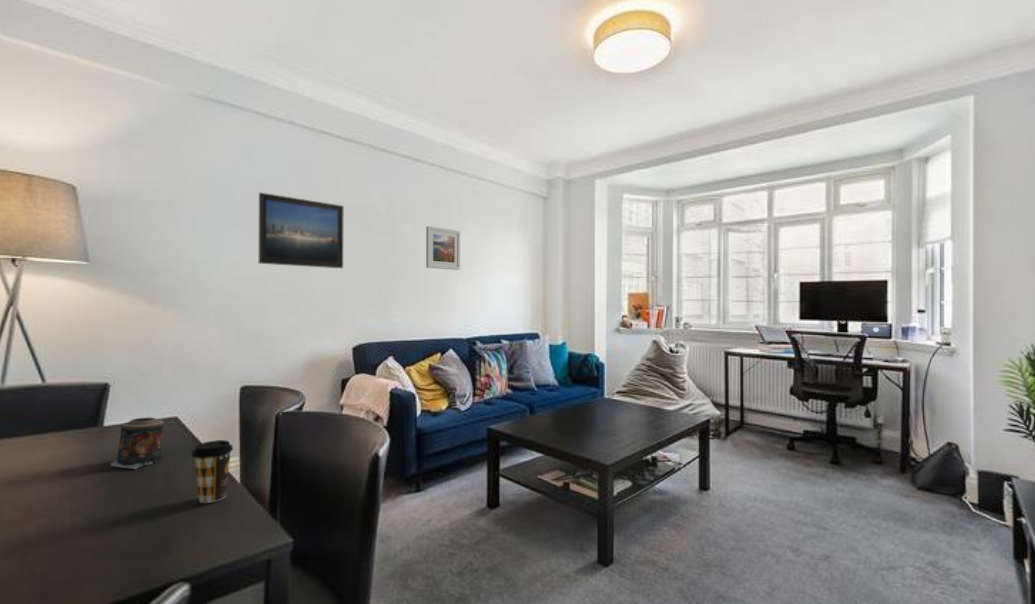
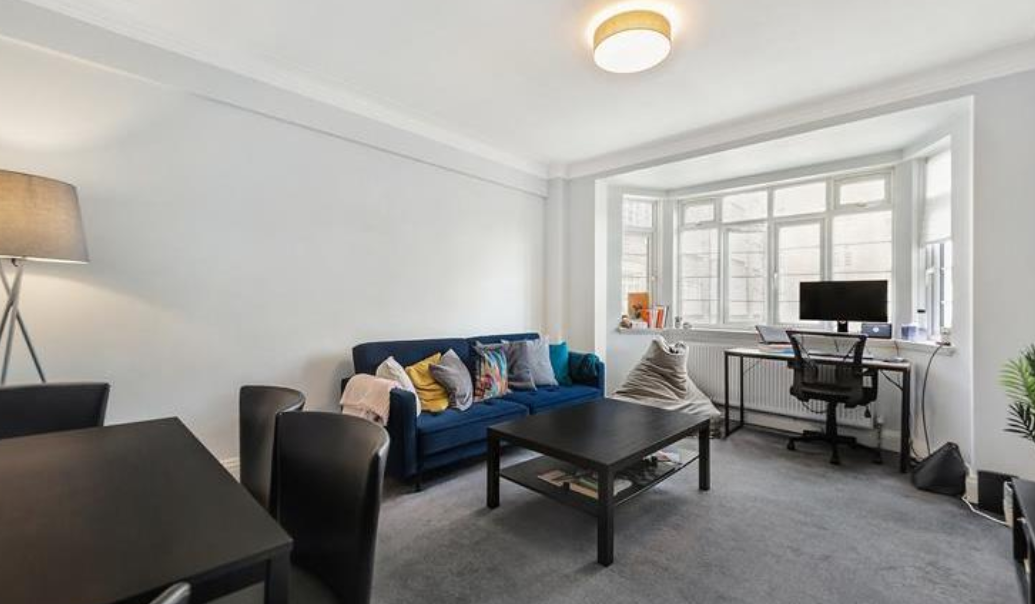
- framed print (303, 232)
- candle (138, 441)
- coffee cup (212, 471)
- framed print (443, 248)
